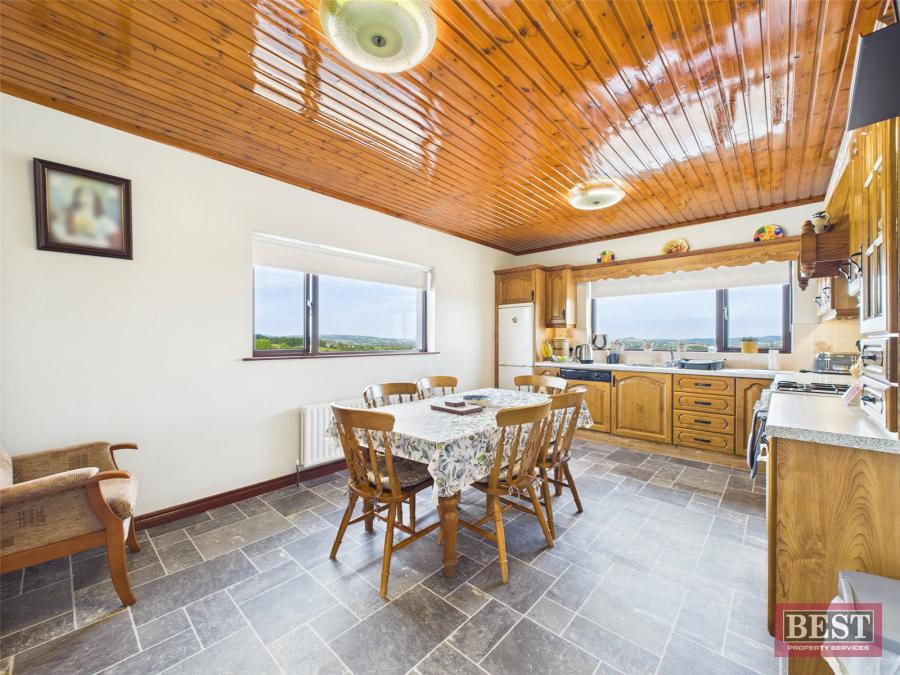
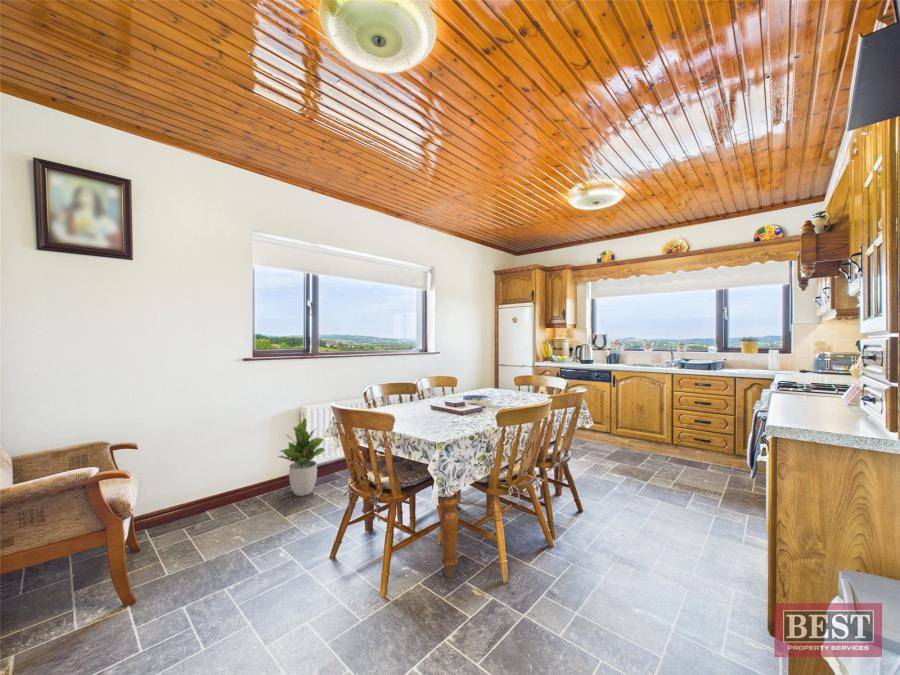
+ potted plant (302, 456)
